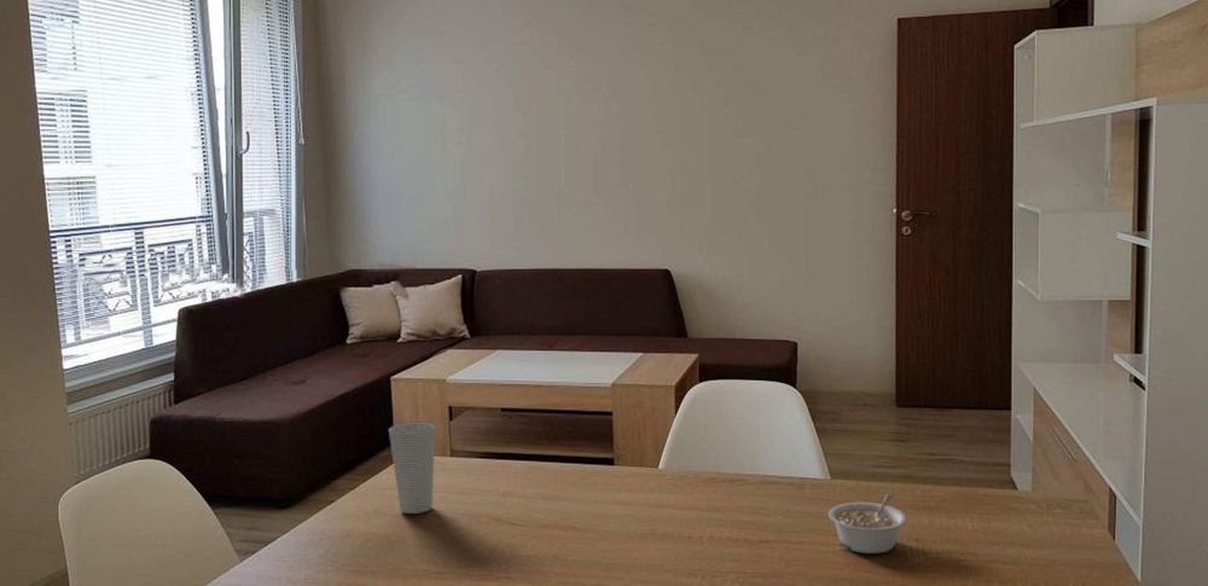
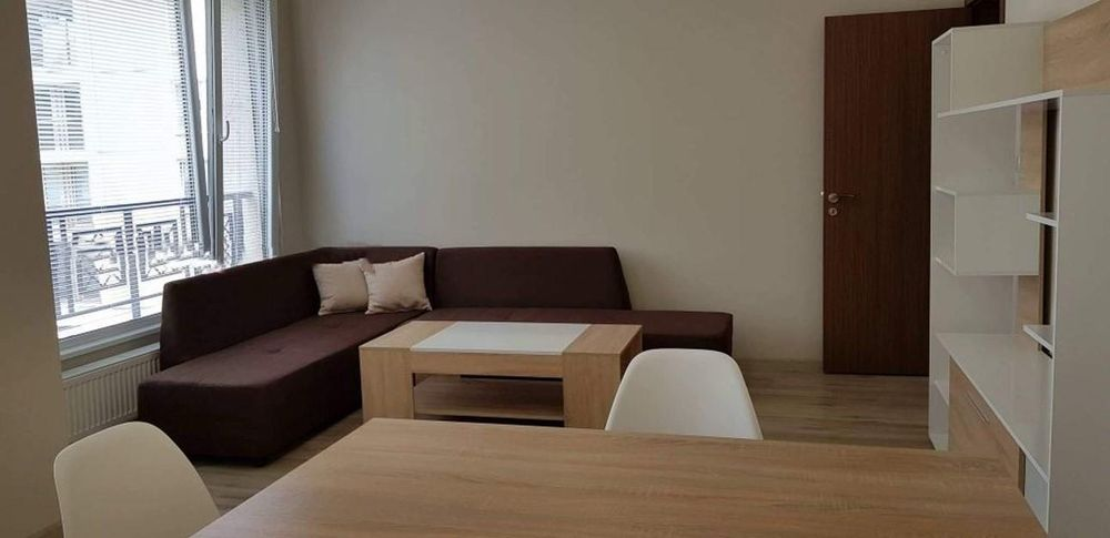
- legume (866, 524)
- cup (413, 468)
